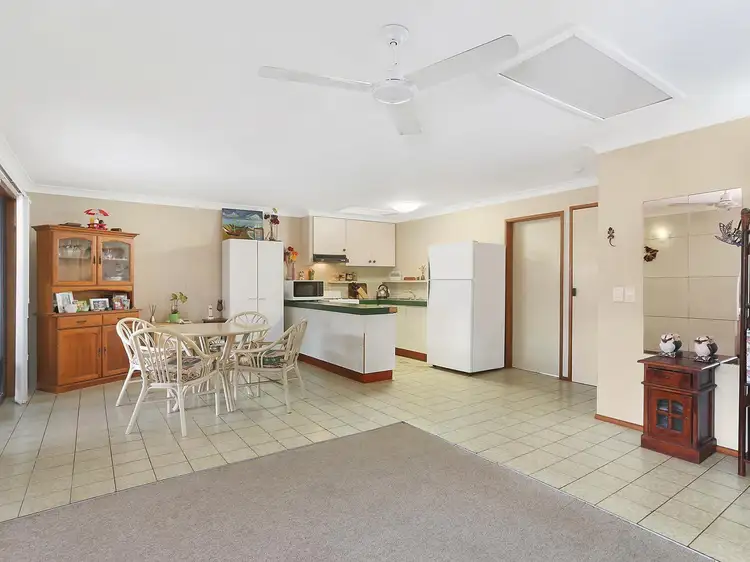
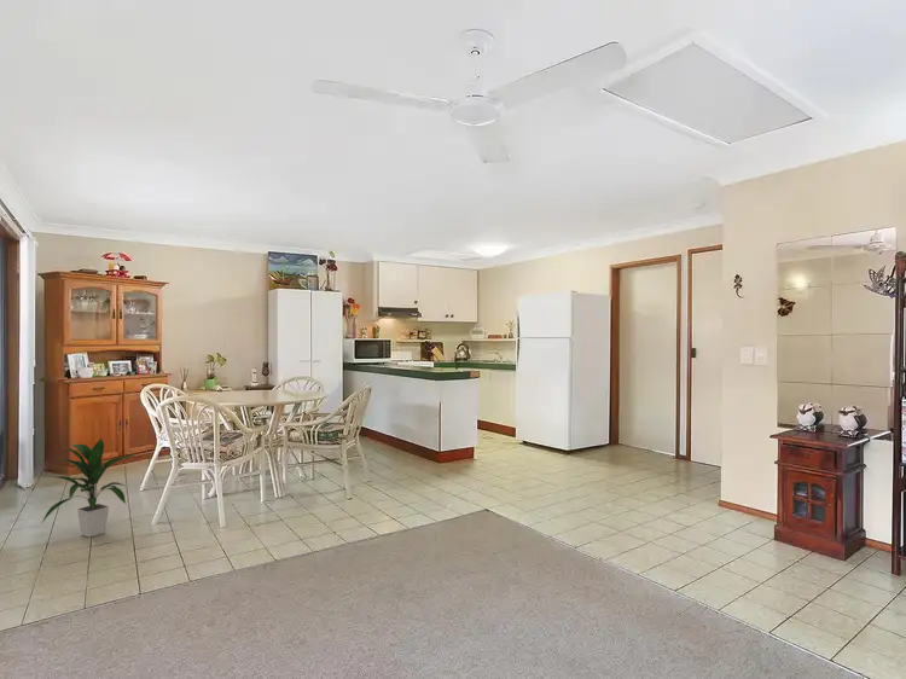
+ indoor plant (88, 484)
